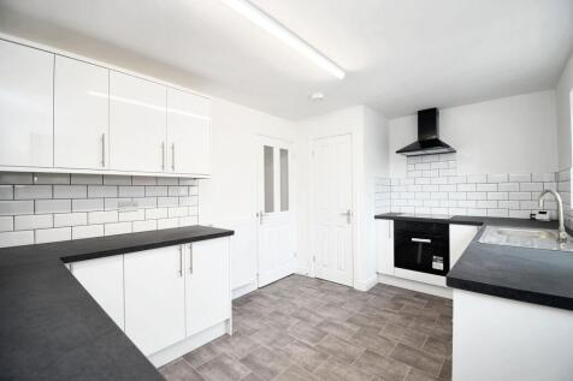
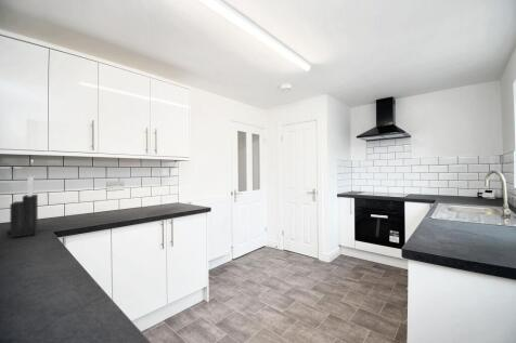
+ knife block (22, 205)
